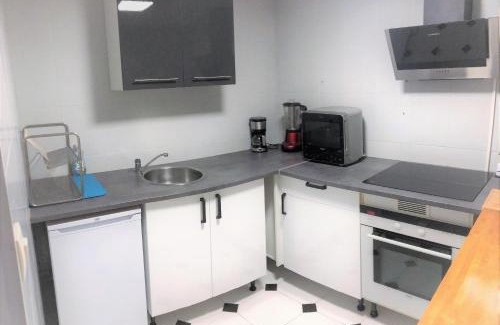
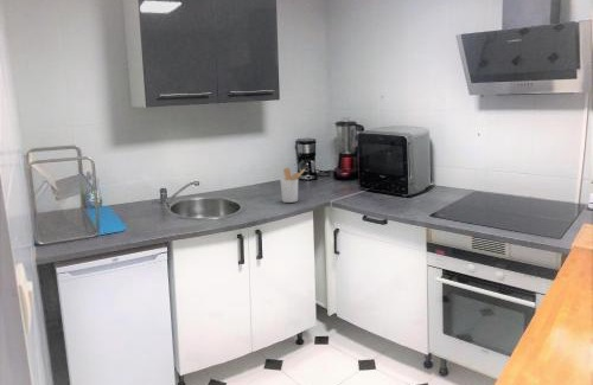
+ utensil holder (293, 184)
